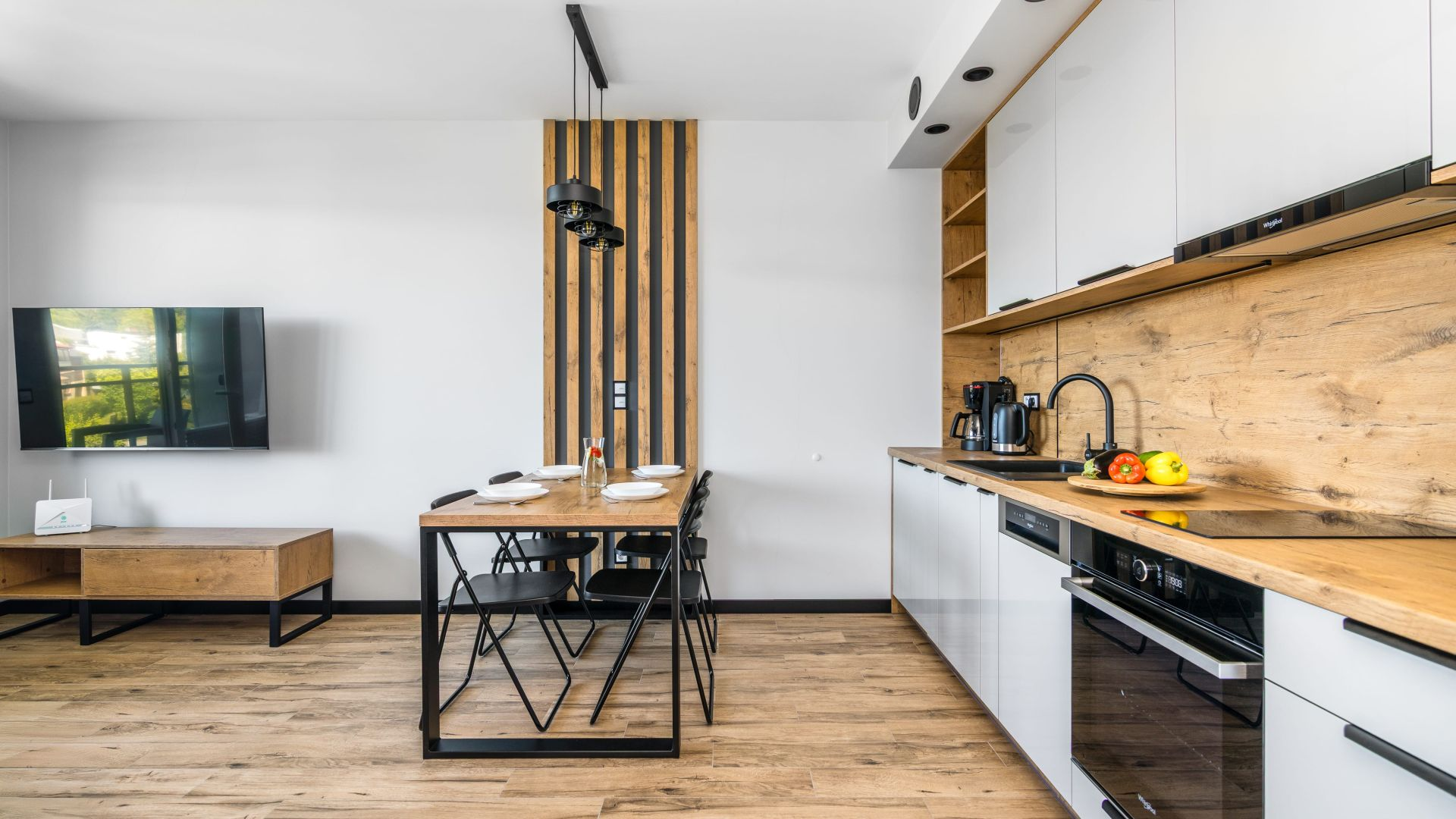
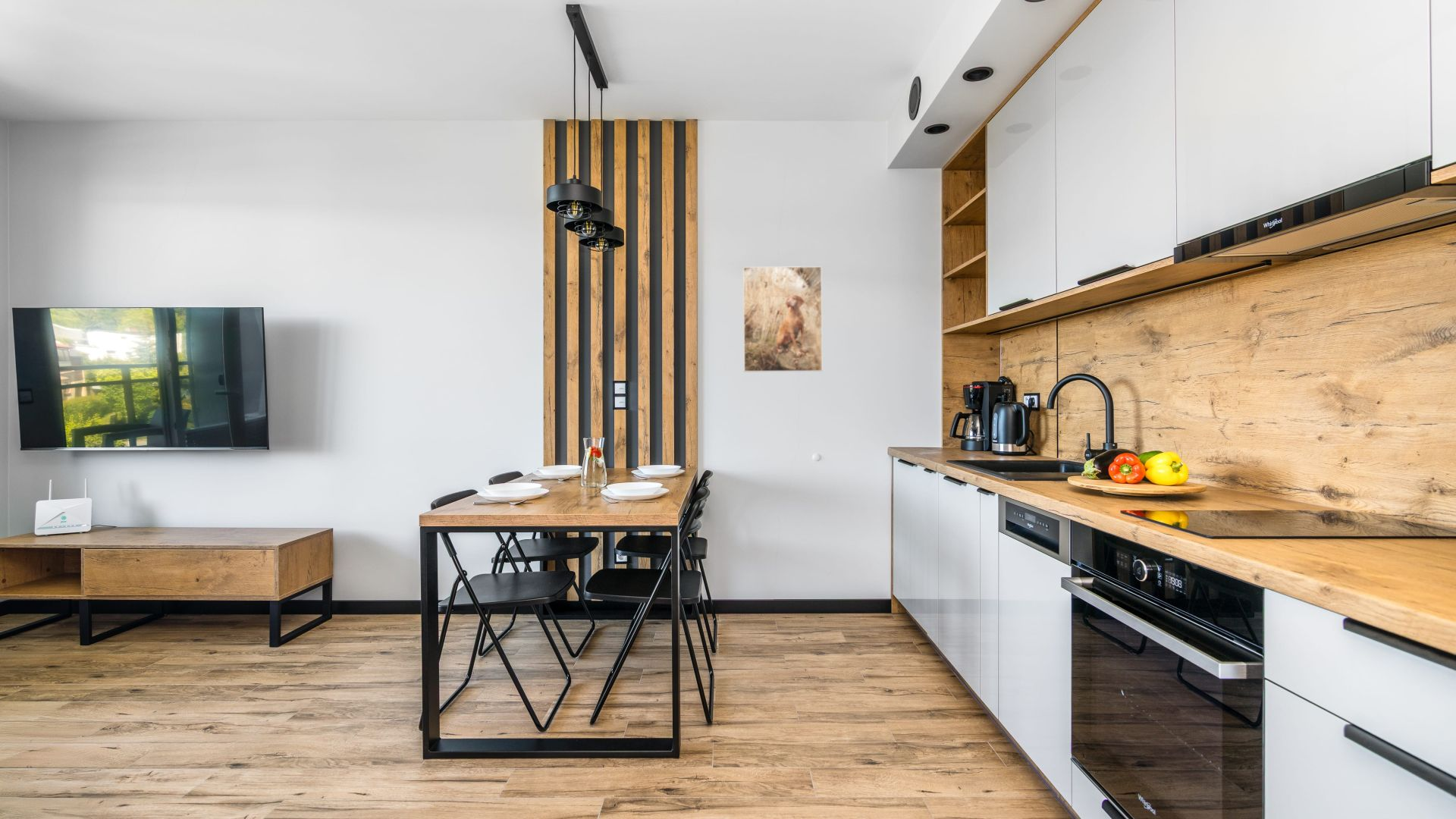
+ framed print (782, 319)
